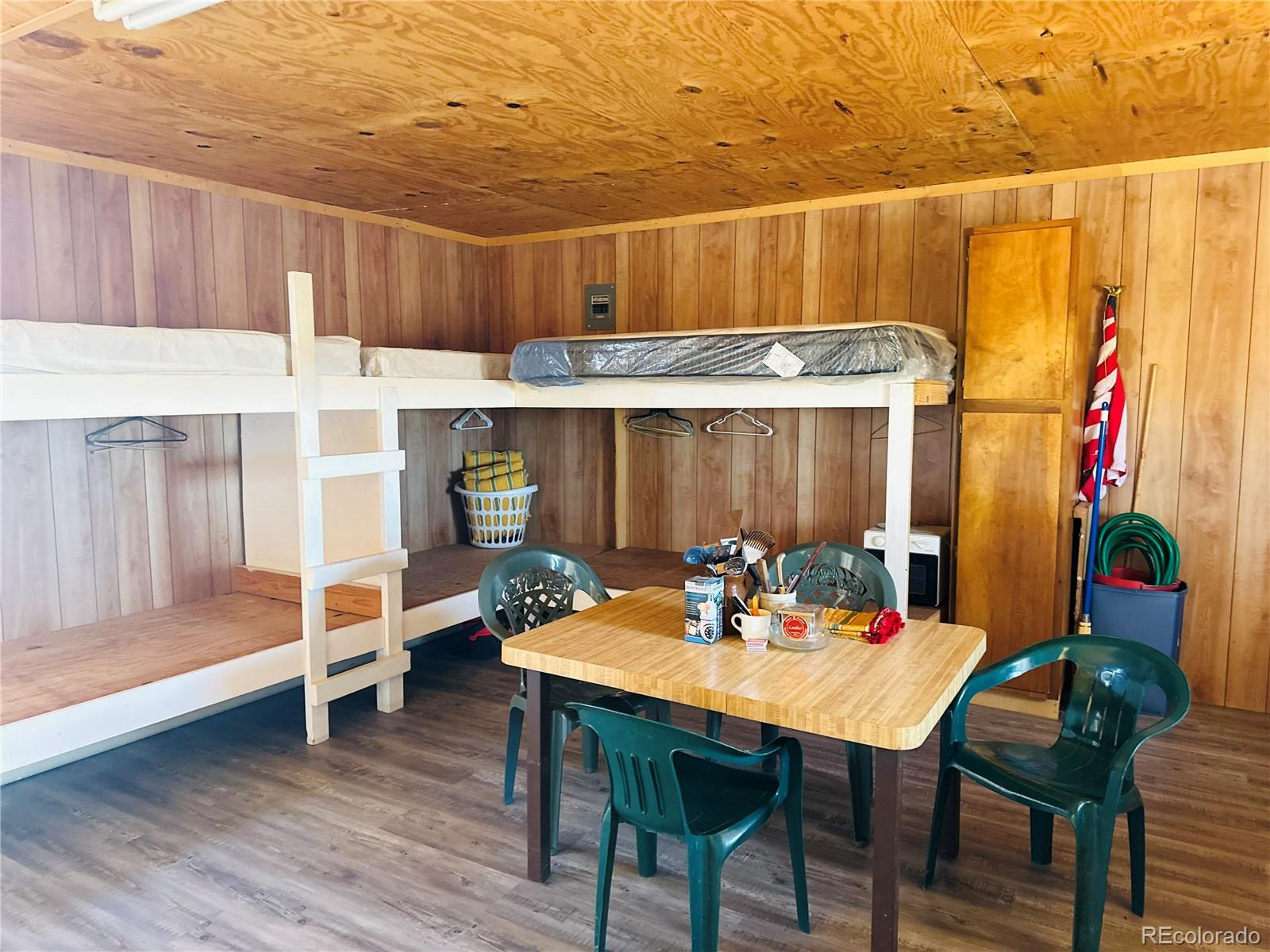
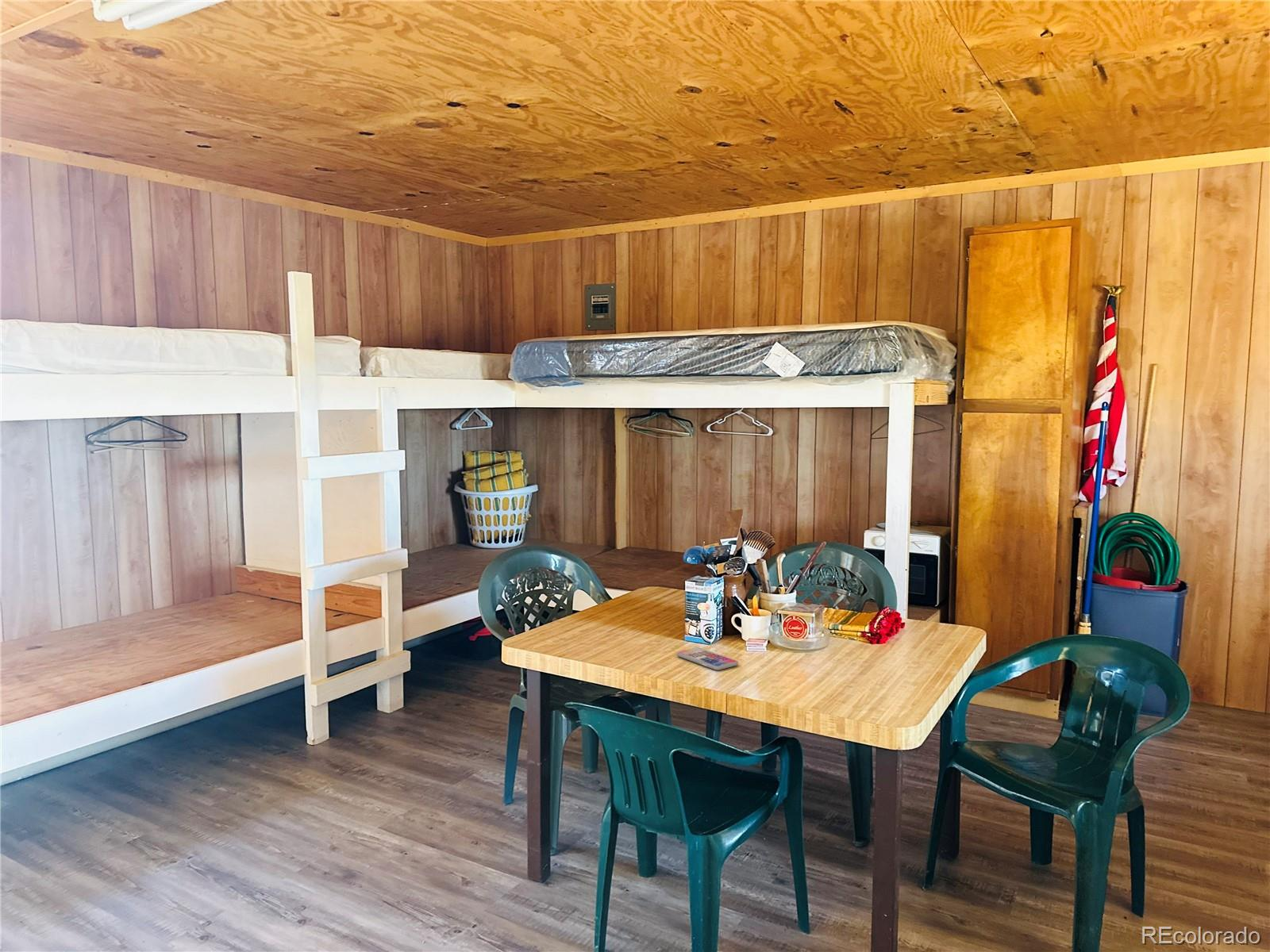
+ smartphone (706, 658)
